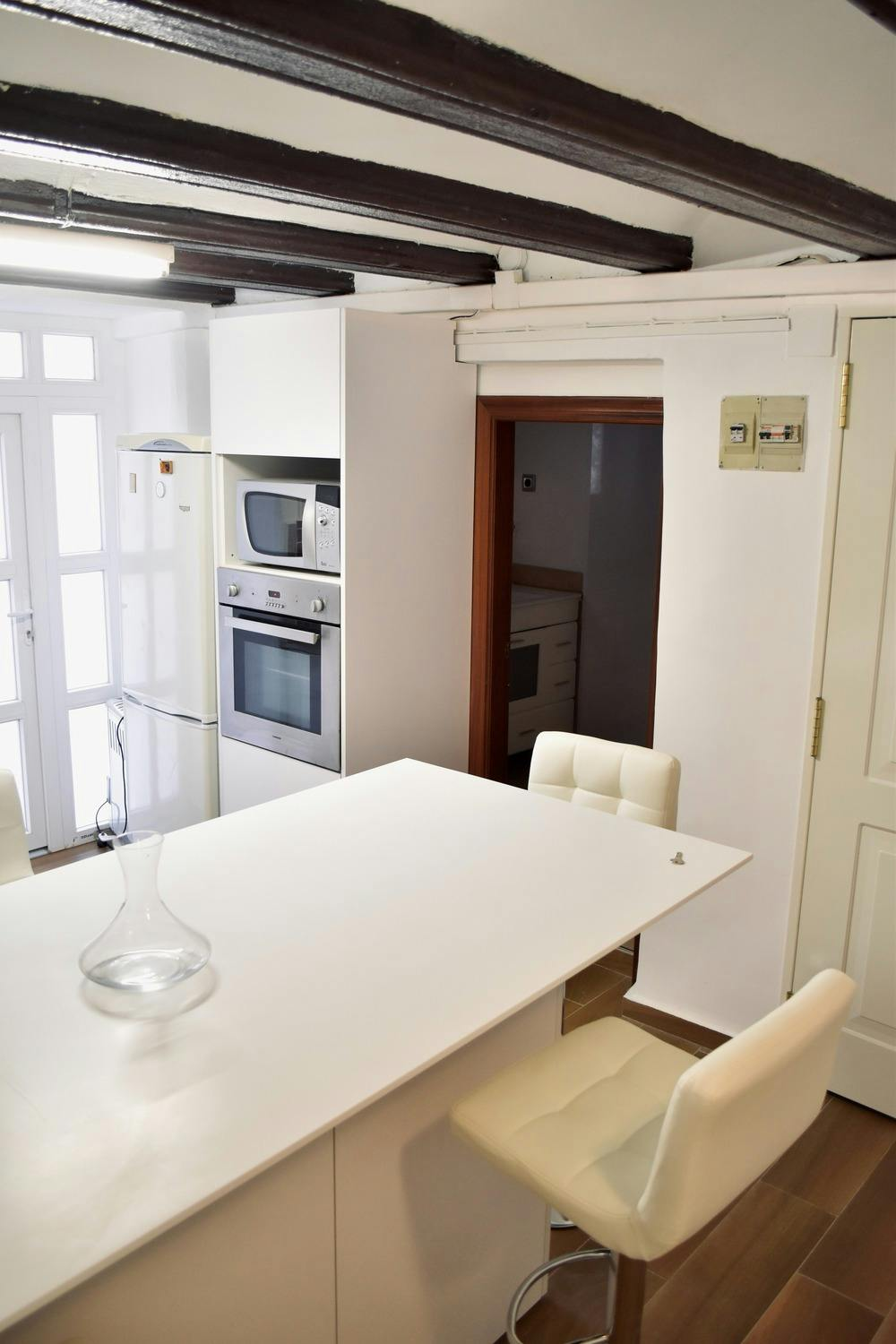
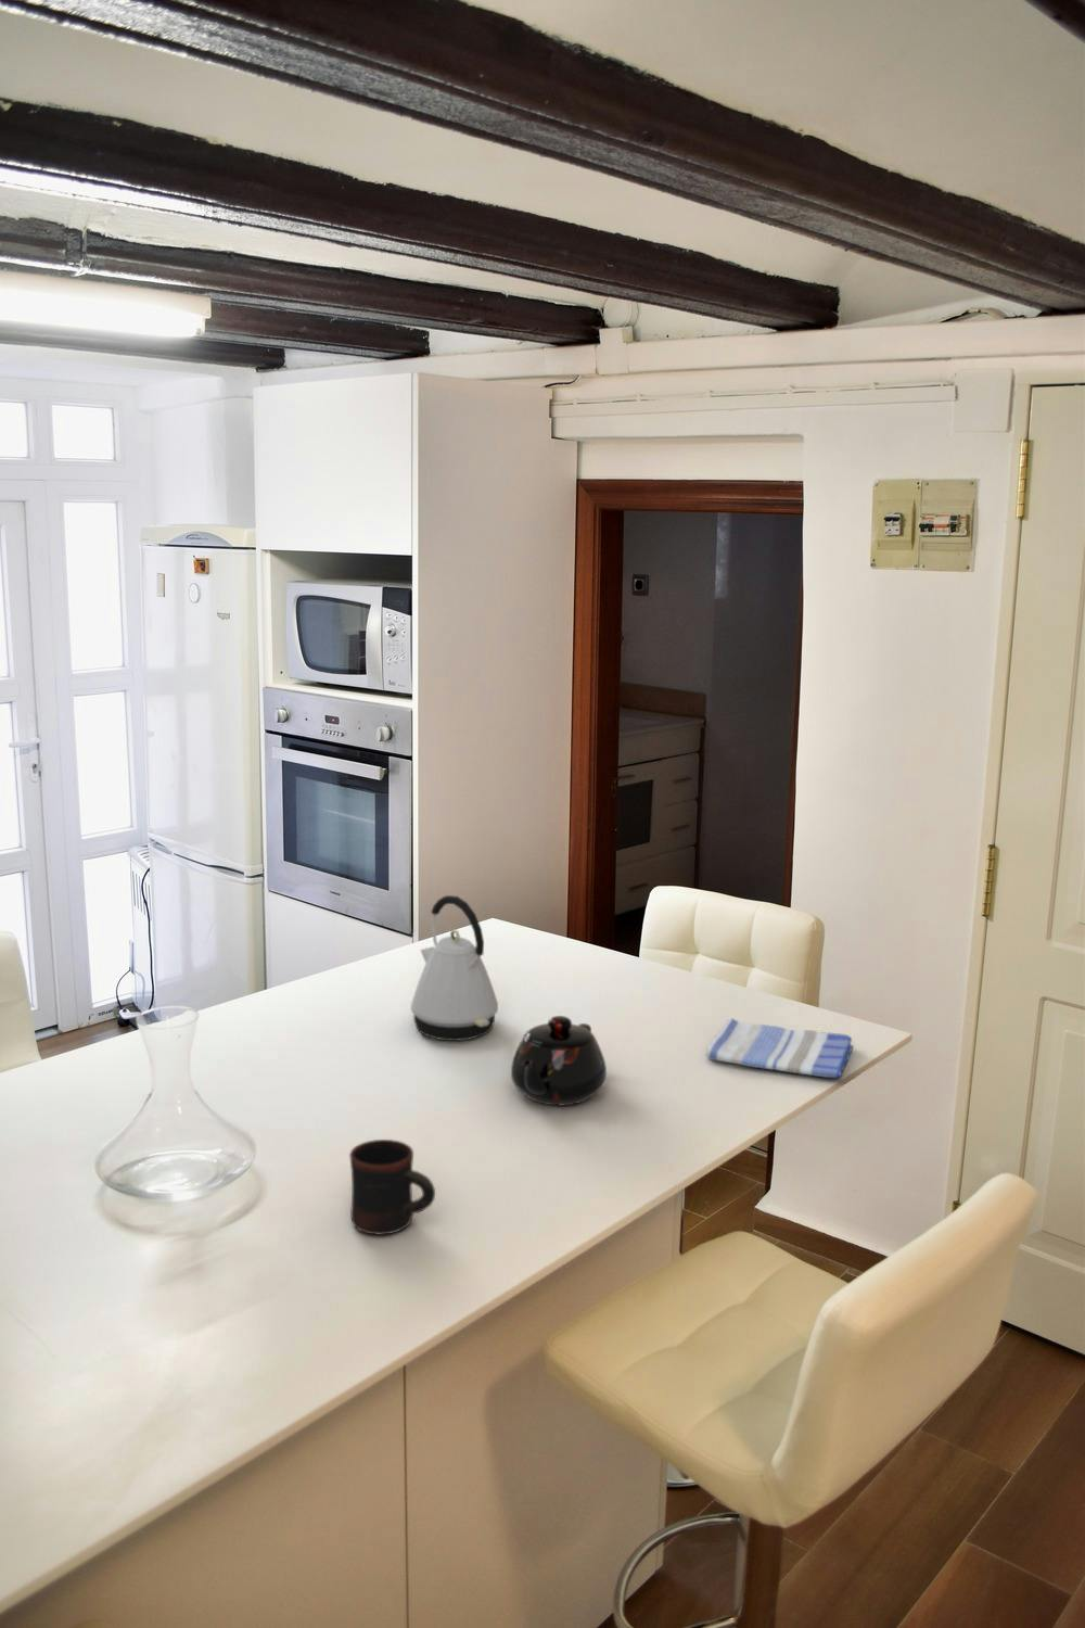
+ mug (394, 1191)
+ kettle (453, 963)
+ teapot (557, 1057)
+ dish towel (779, 1047)
